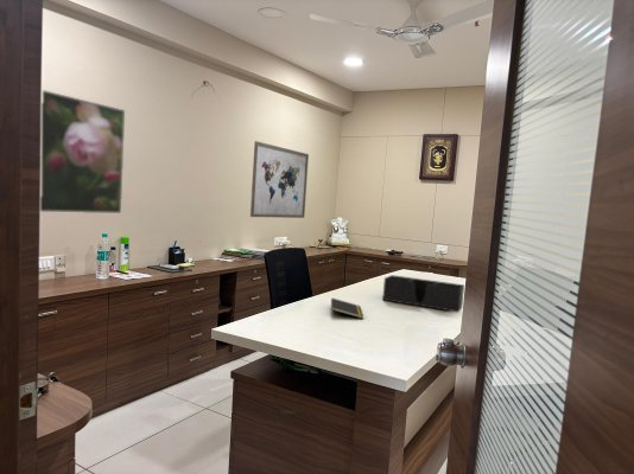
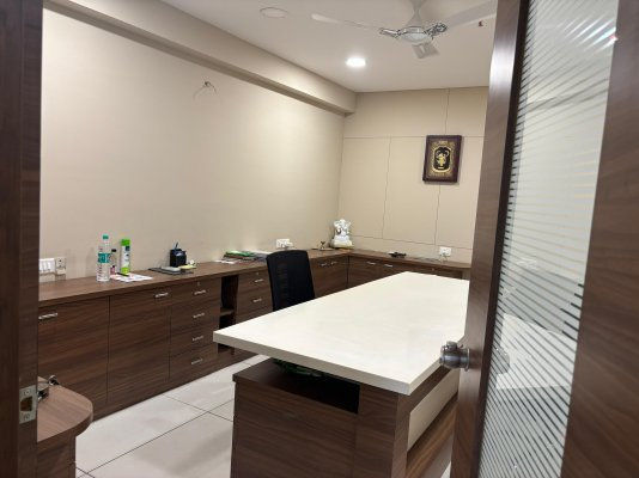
- notepad (345, 307)
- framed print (71, 155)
- wall art (281, 182)
- desk organizer (423, 292)
